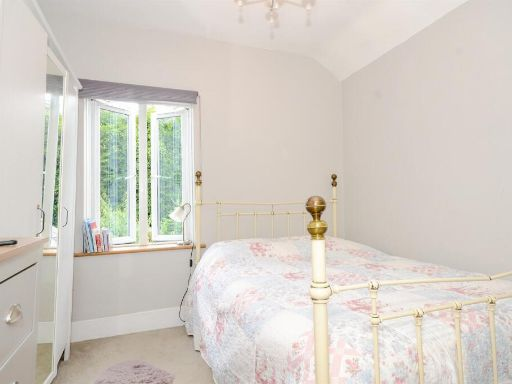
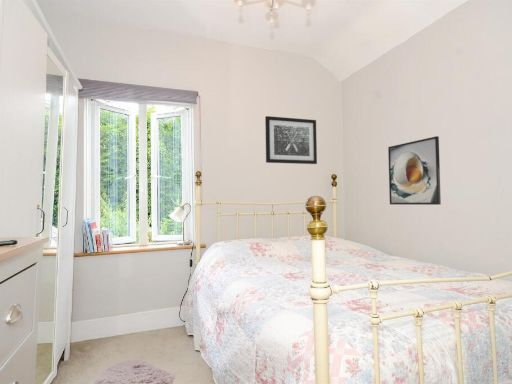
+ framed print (412, 173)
+ wall art (291, 140)
